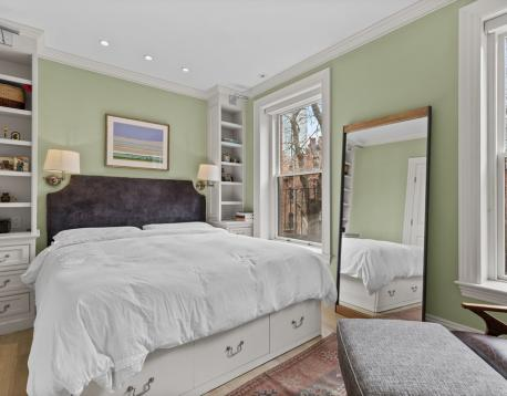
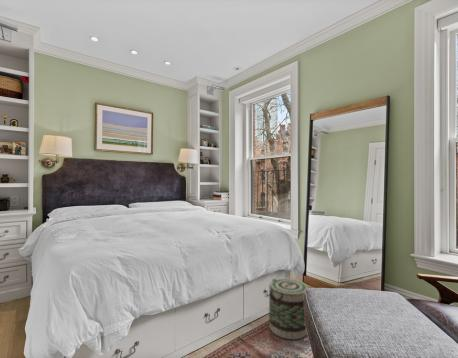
+ basket (287, 305)
